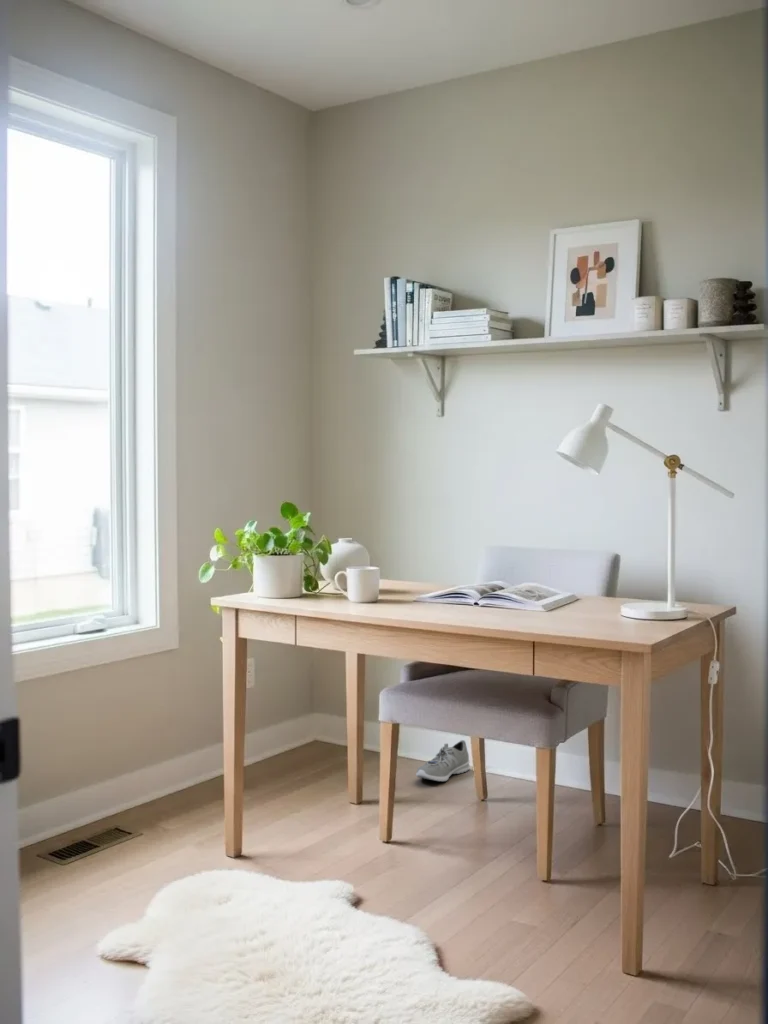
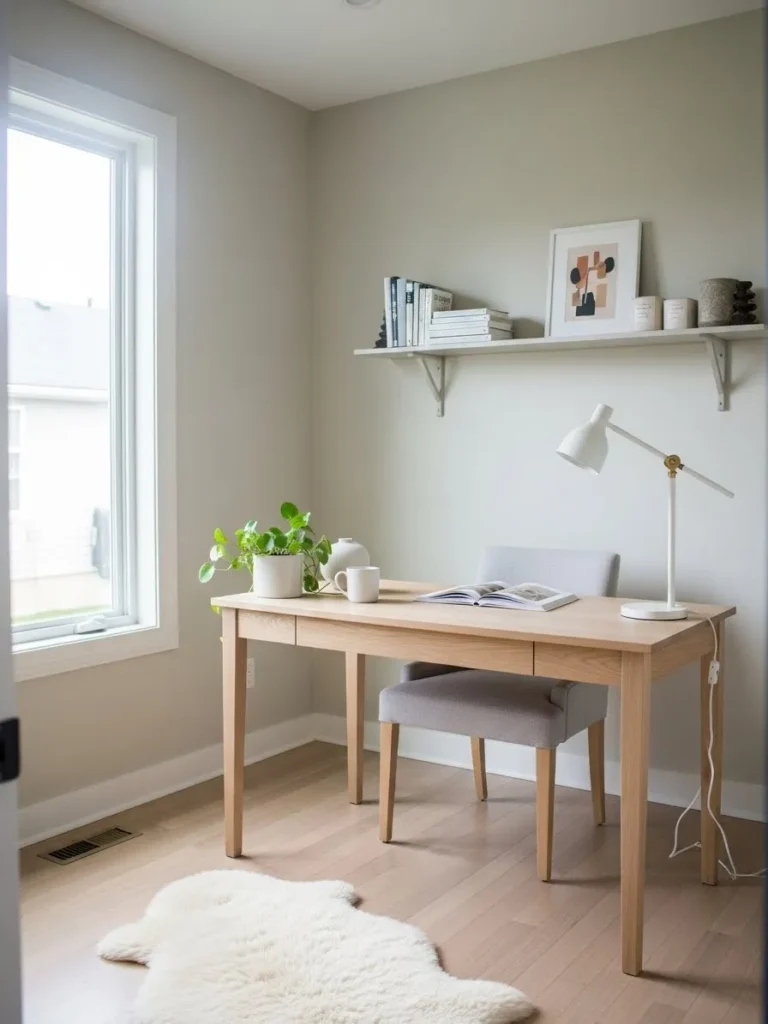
- sneaker (441, 759)
